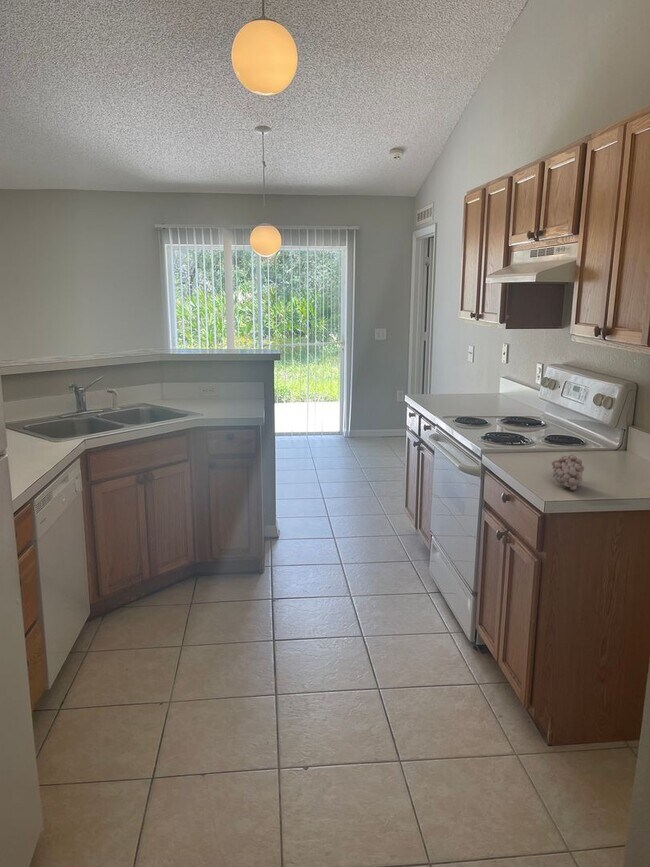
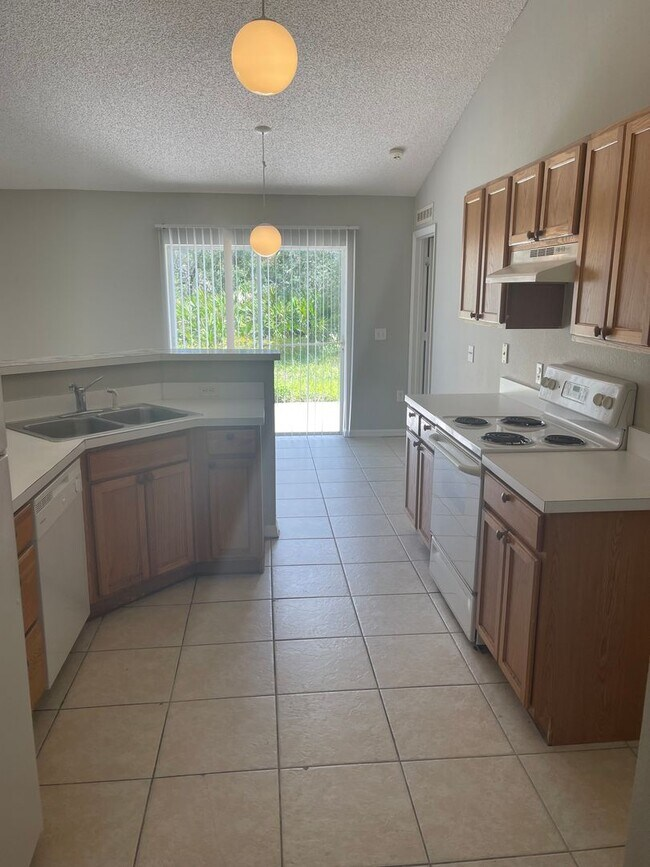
- fruit (568, 471)
